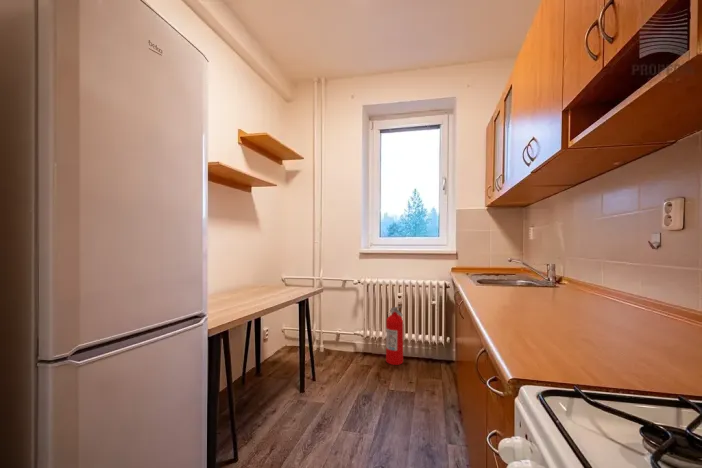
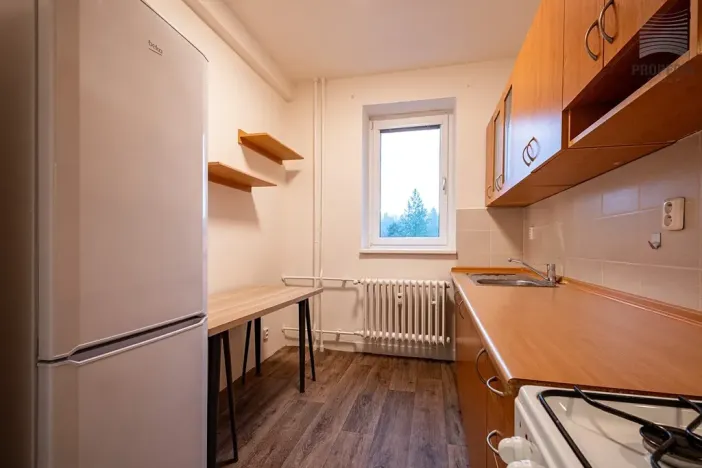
- fire extinguisher (394, 333)
